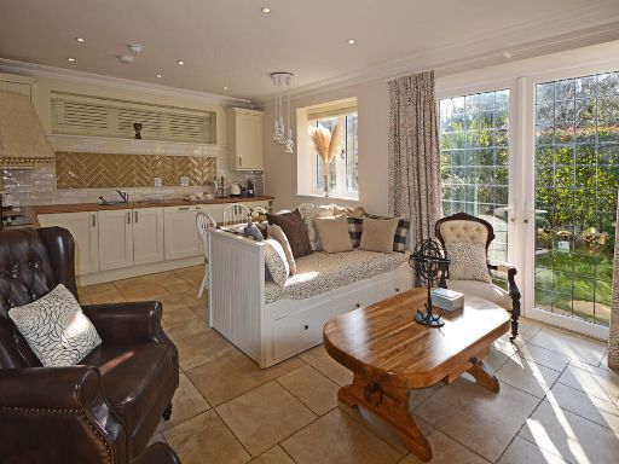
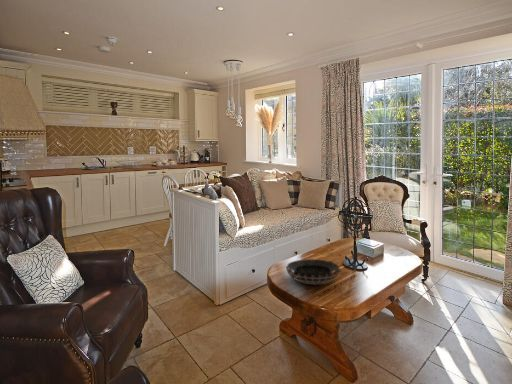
+ decorative bowl (313, 273)
